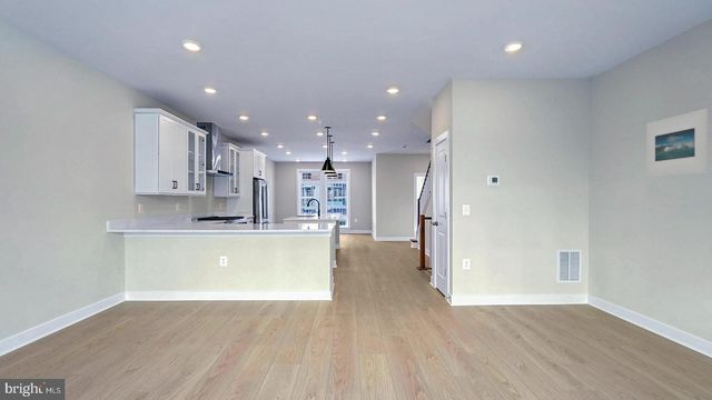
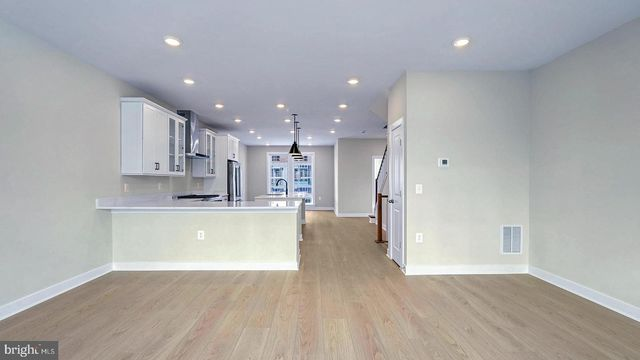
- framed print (674, 146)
